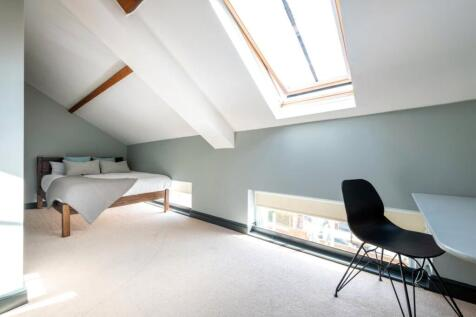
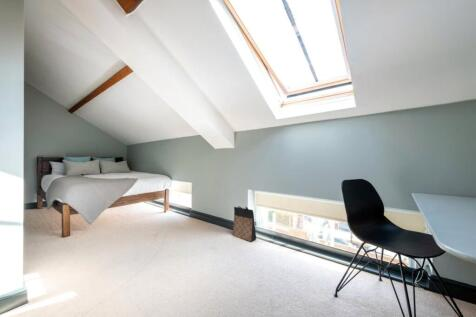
+ bag (243, 221)
